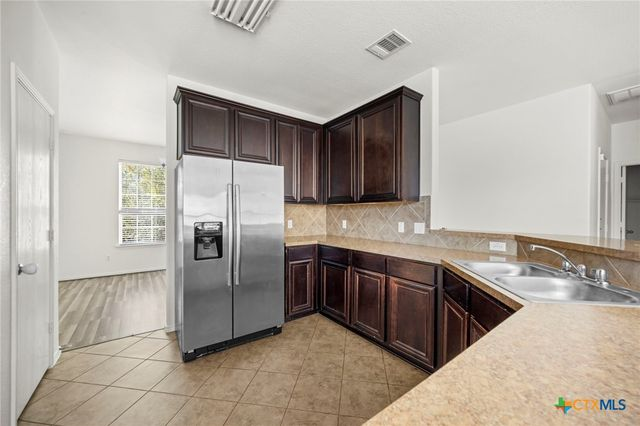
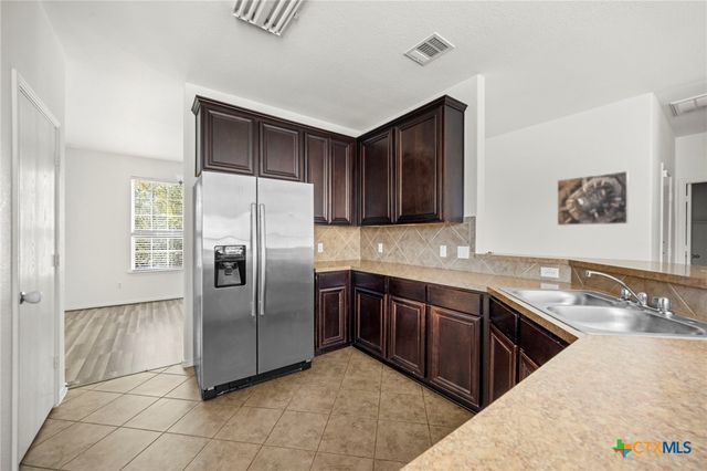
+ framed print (590, 200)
